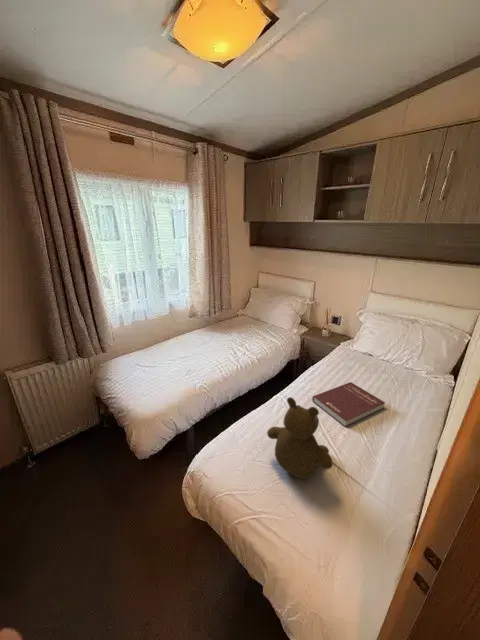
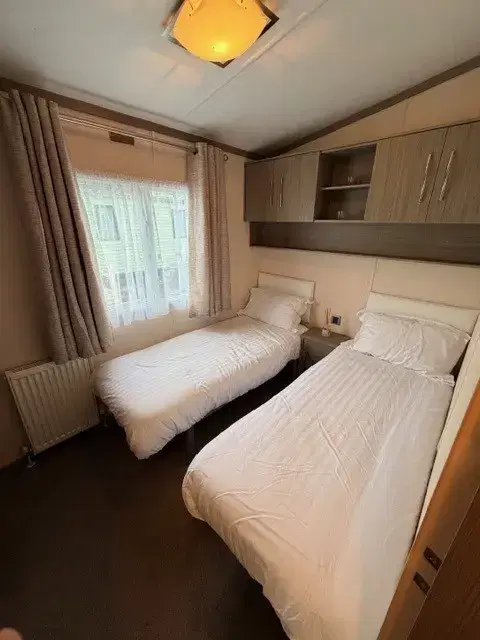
- teddy bear (304, 430)
- book (347, 401)
